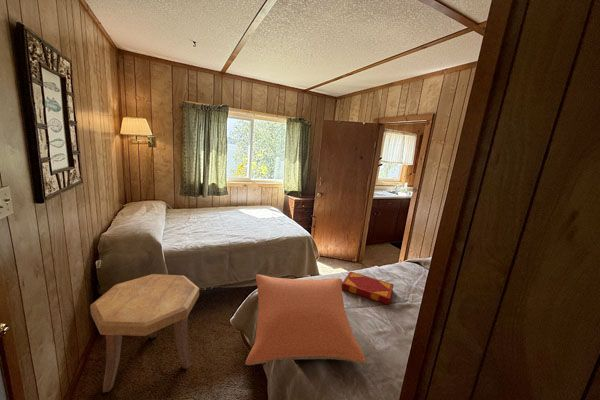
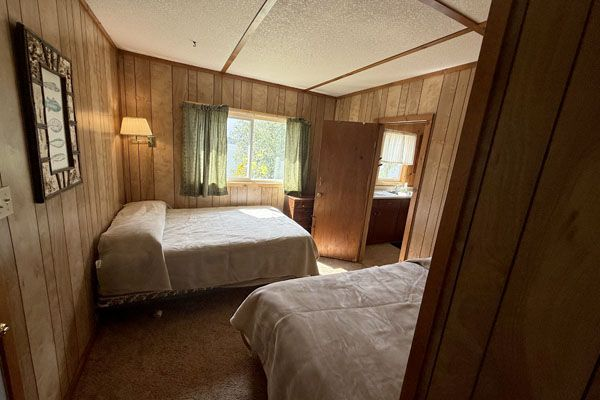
- pillow (302, 313)
- hardback book (367, 286)
- side table (150, 329)
